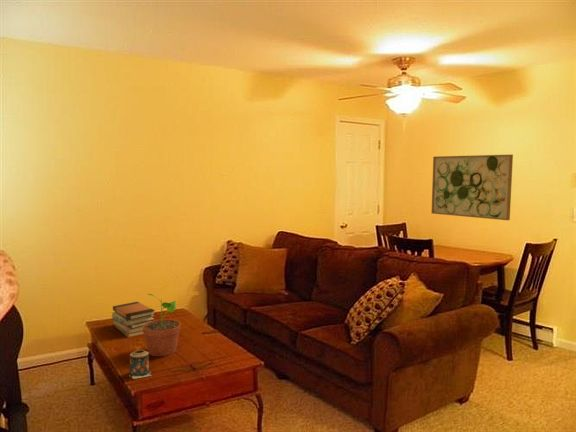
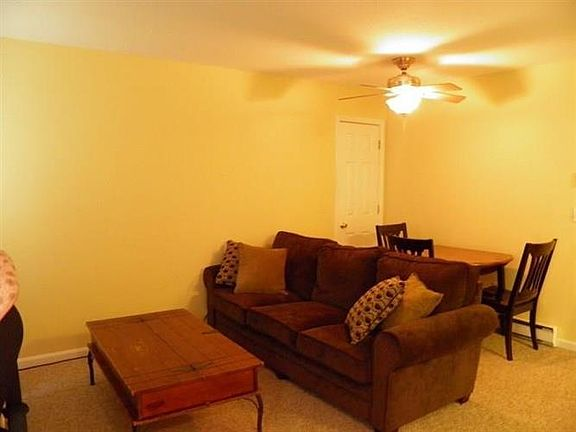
- potted plant (161, 321)
- candle (141, 363)
- wall art (468, 186)
- book stack (133, 318)
